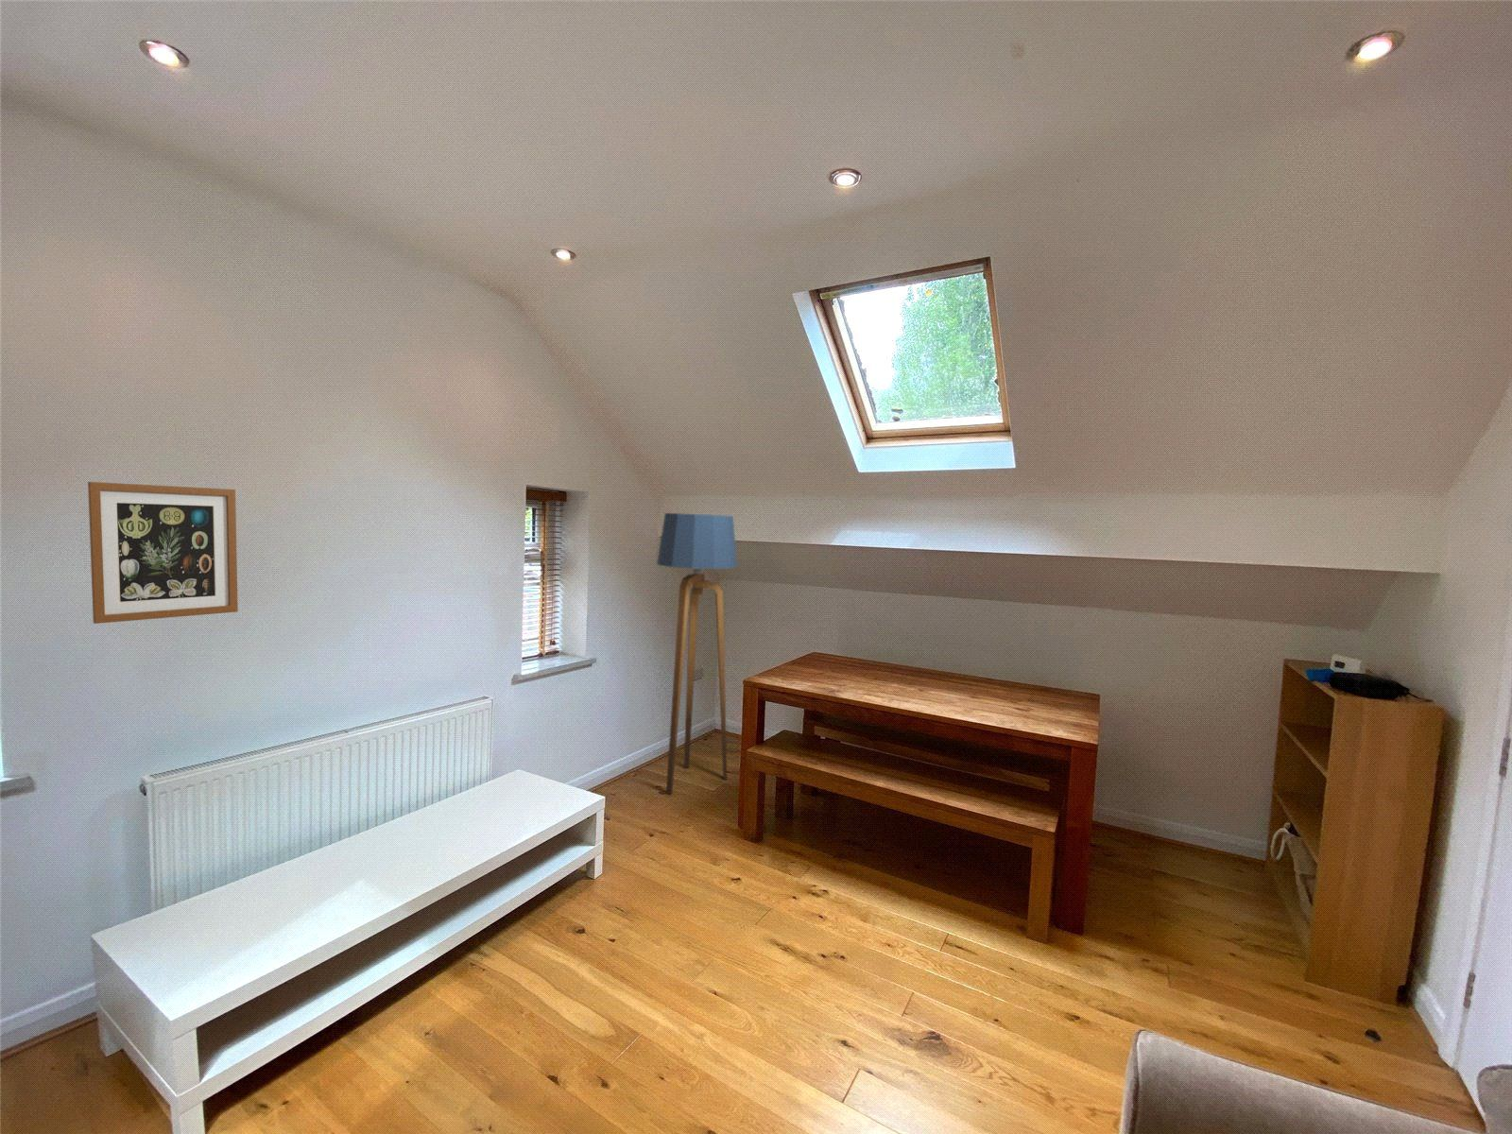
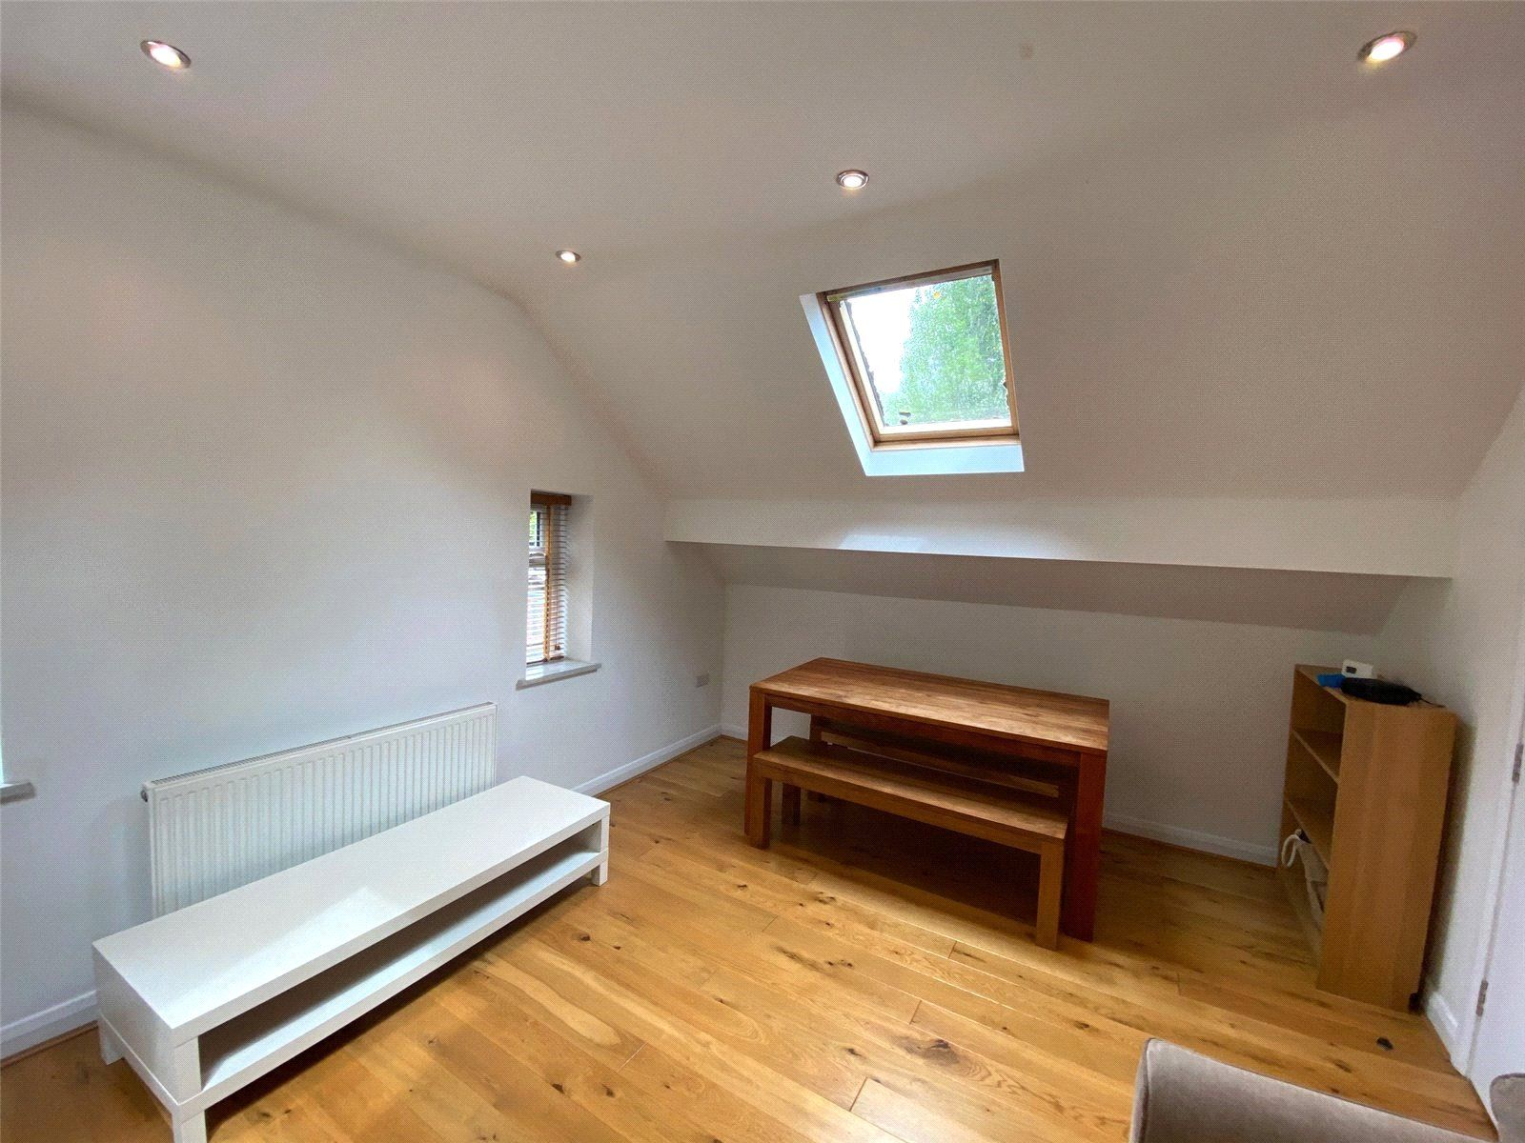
- floor lamp (694, 650)
- wall art (168, 552)
